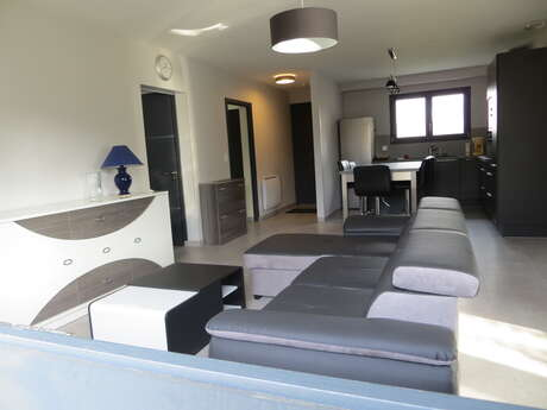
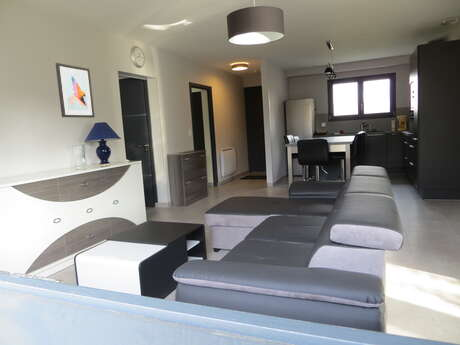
+ wall art (76, 91)
